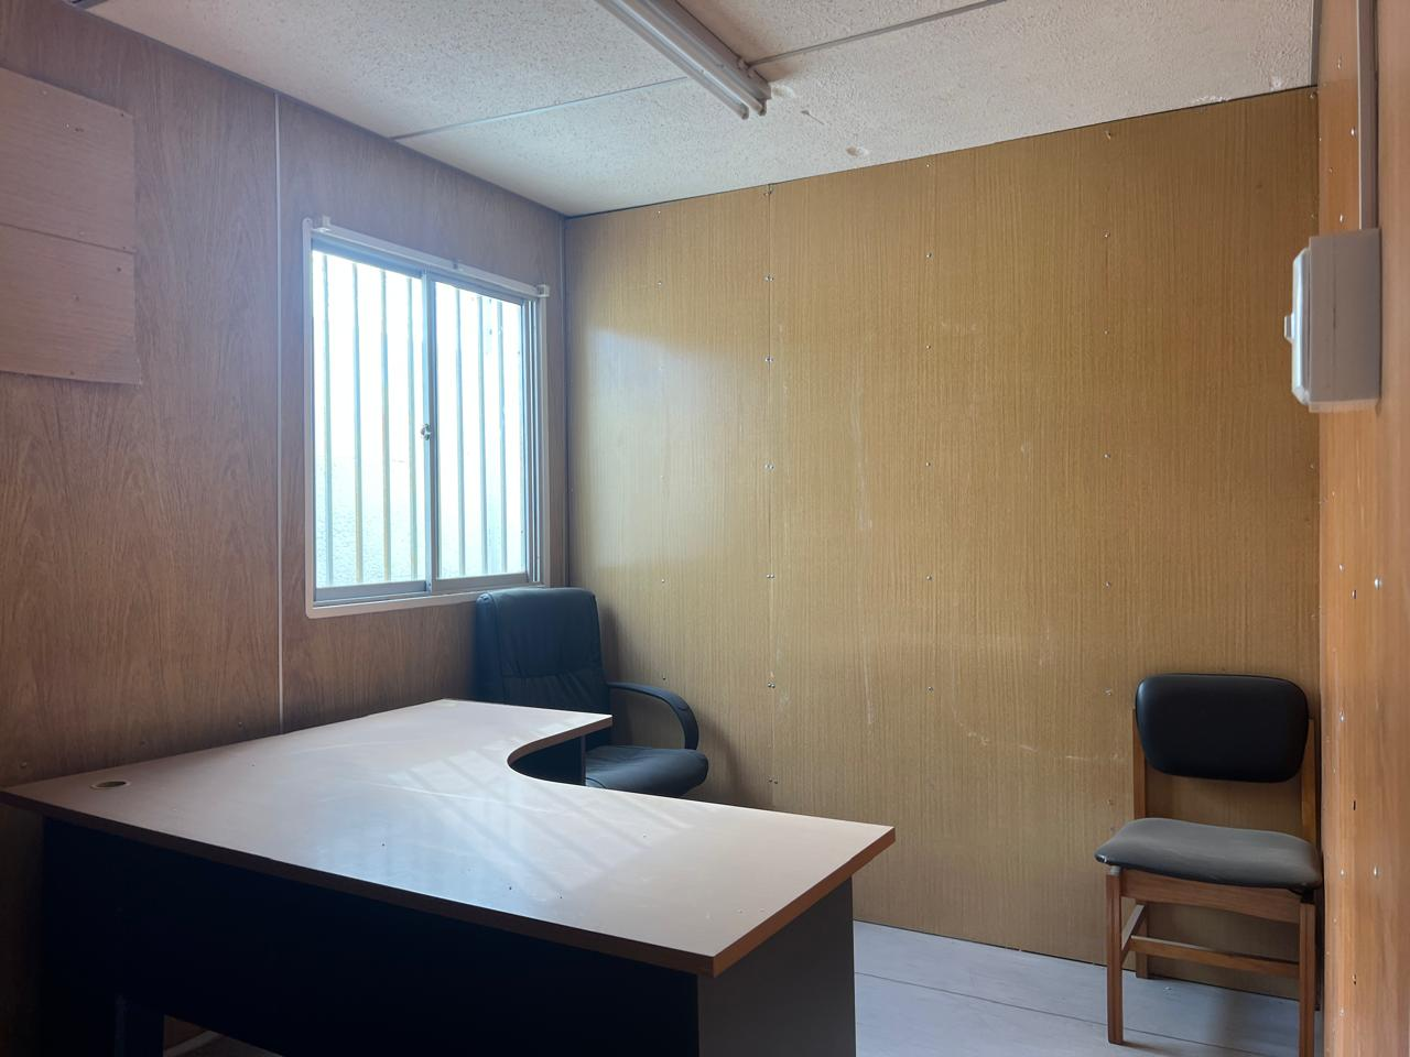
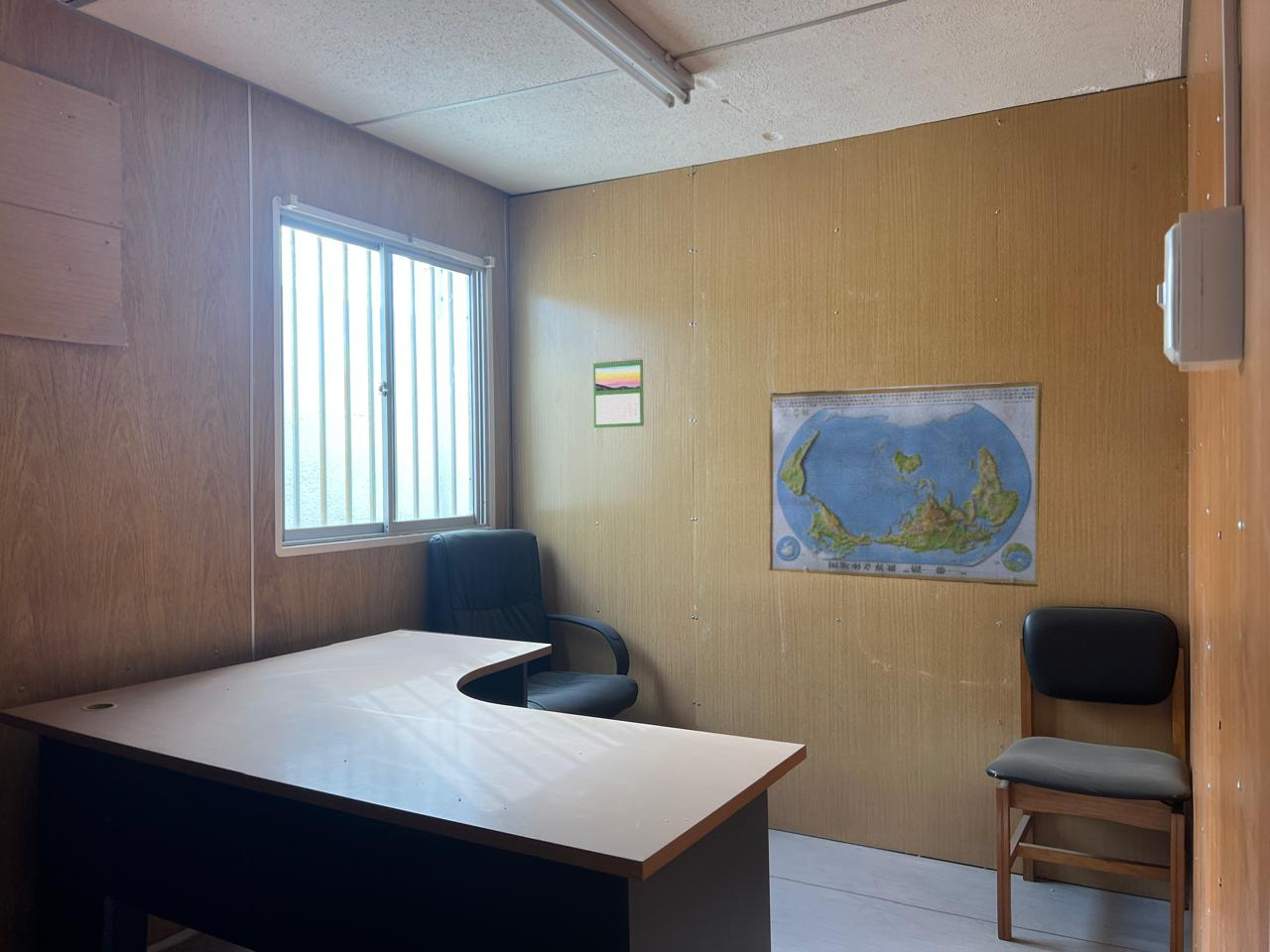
+ world map (895, 483)
+ calendar (618, 392)
